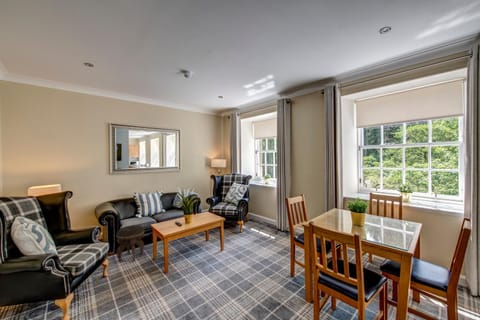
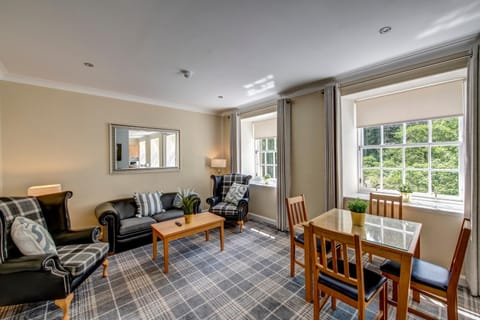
- footstool (130, 242)
